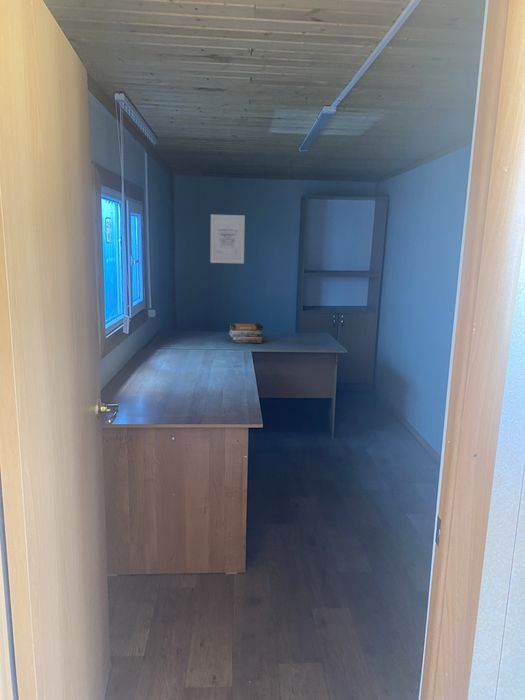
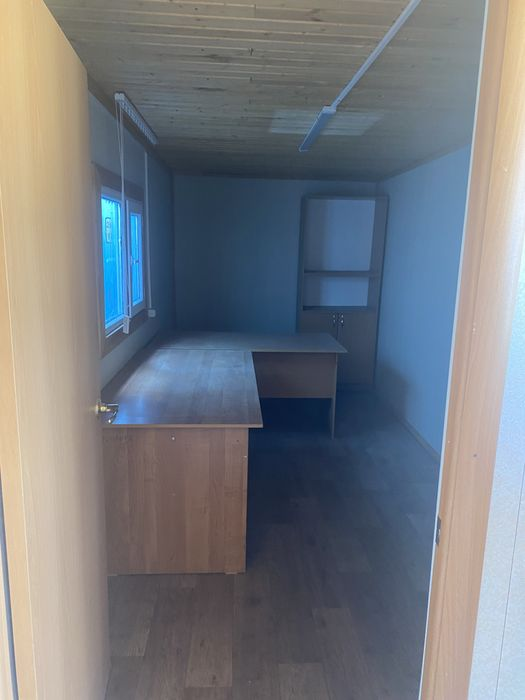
- wall art (227, 239)
- book stack (245, 333)
